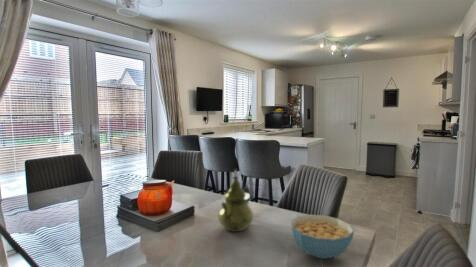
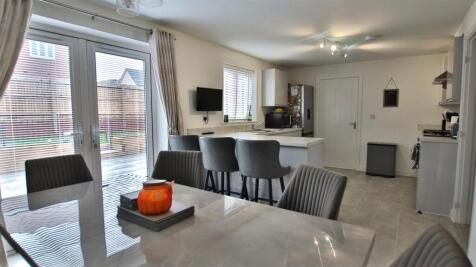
- cereal bowl (320, 239)
- teapot (236, 198)
